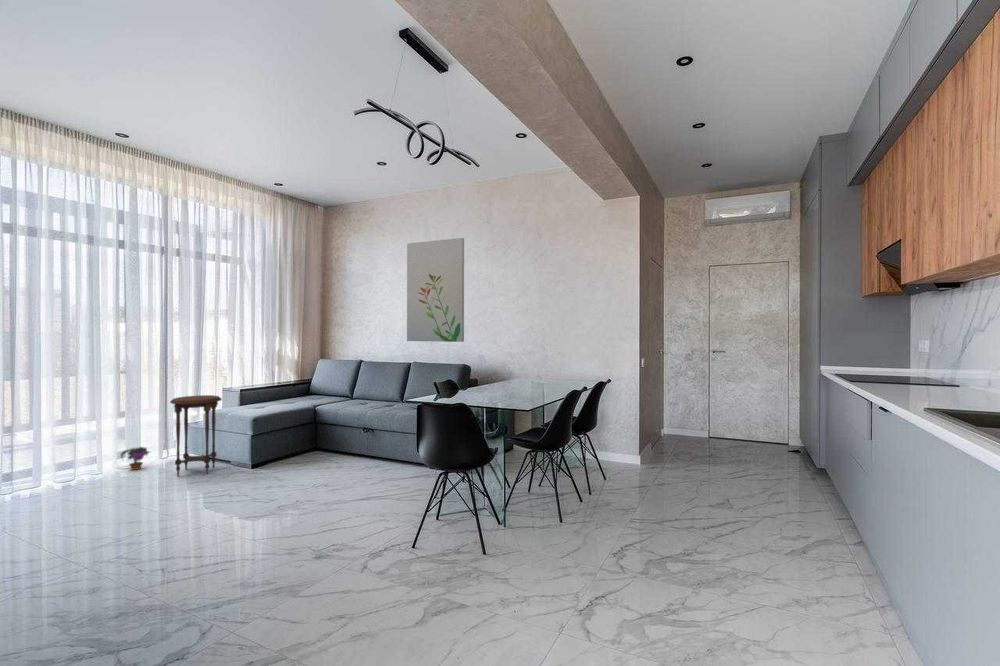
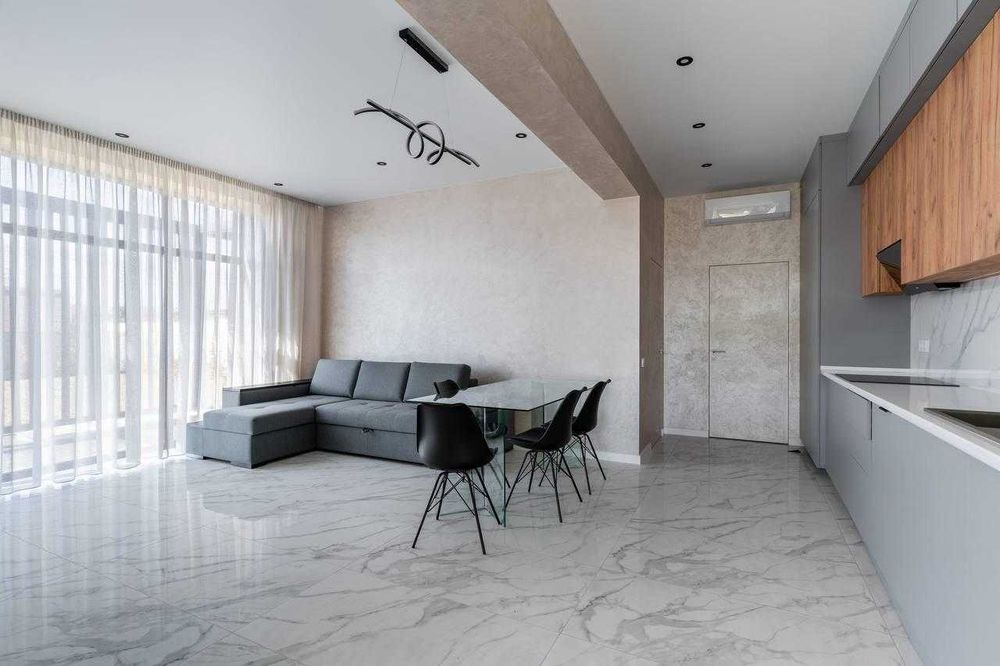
- side table (187, 434)
- decorative plant (136, 457)
- wall art (434, 291)
